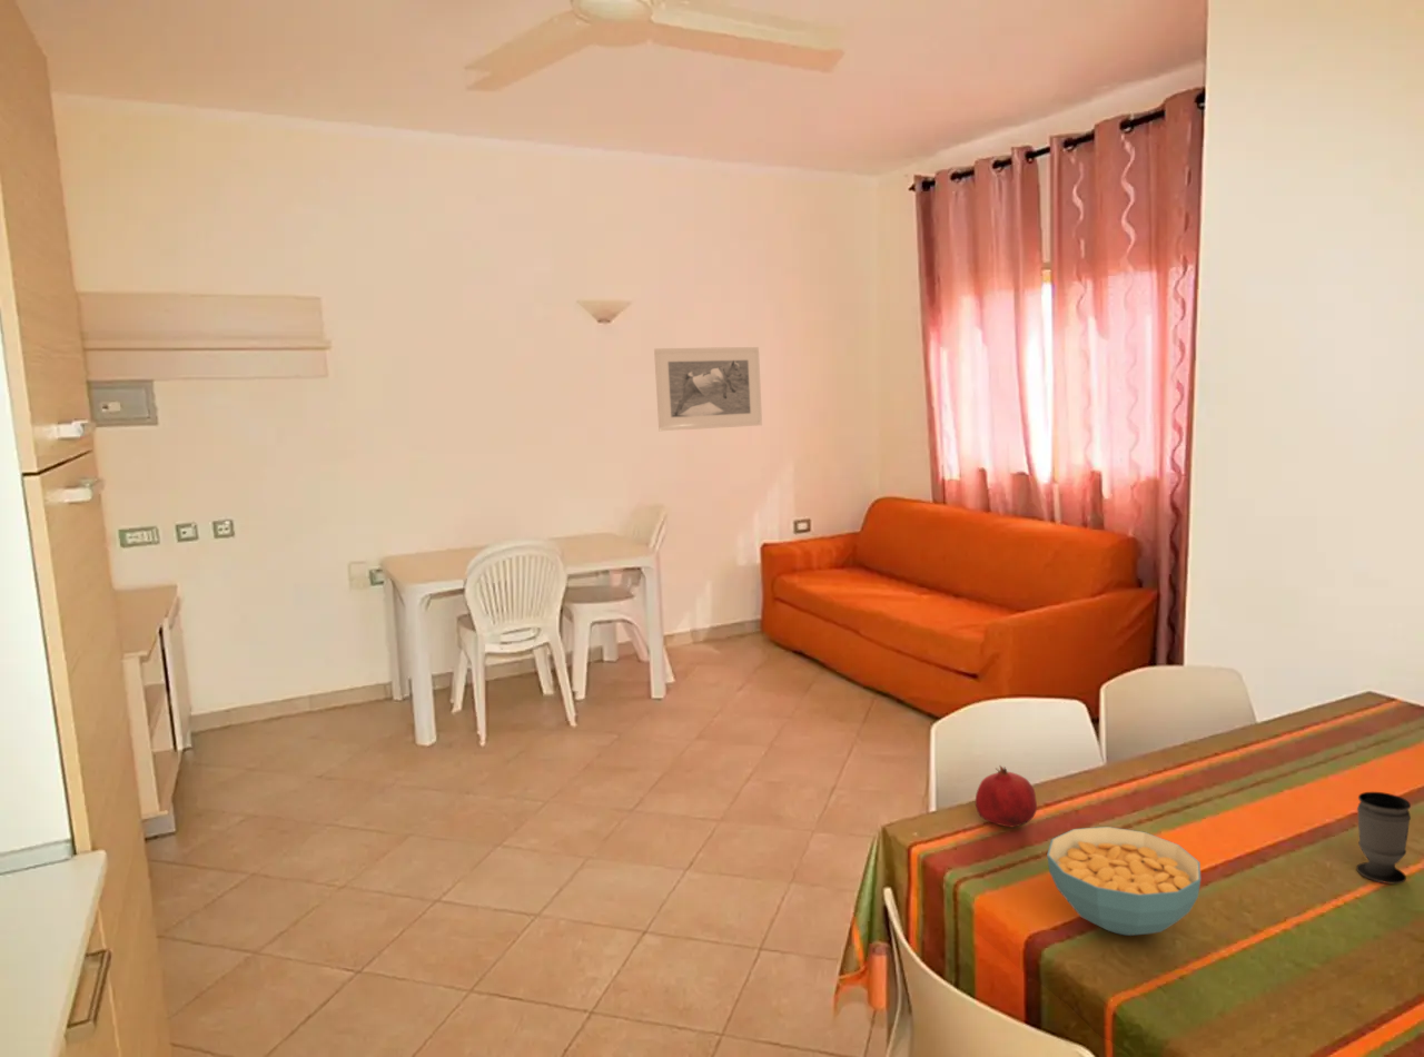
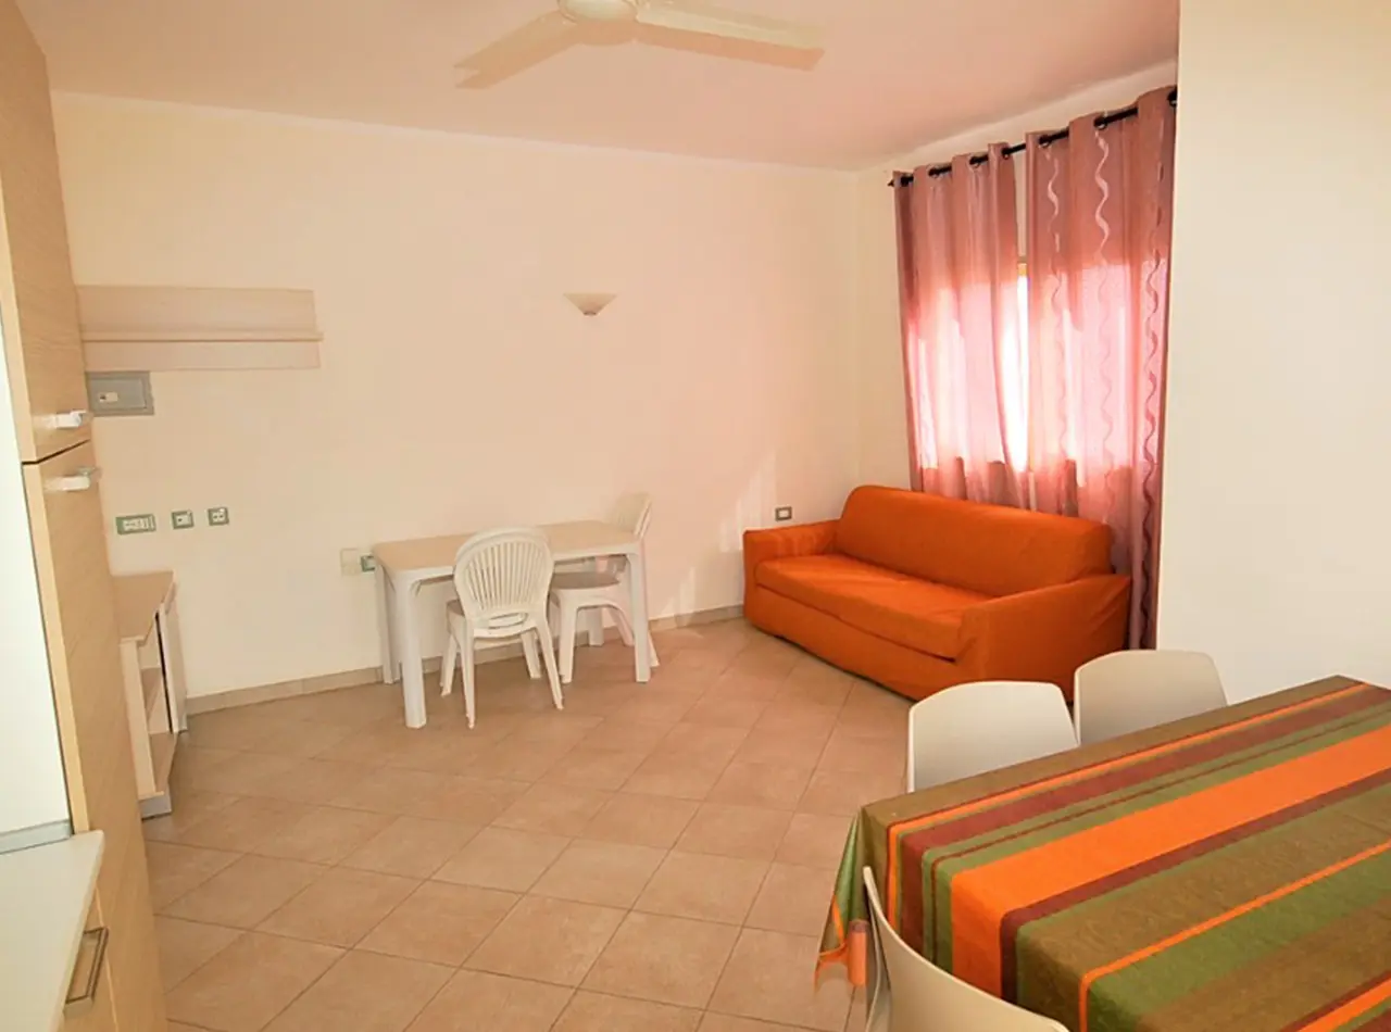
- cup (1382, 837)
- cereal bowl (1121, 890)
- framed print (710, 387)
- fruit (1006, 793)
